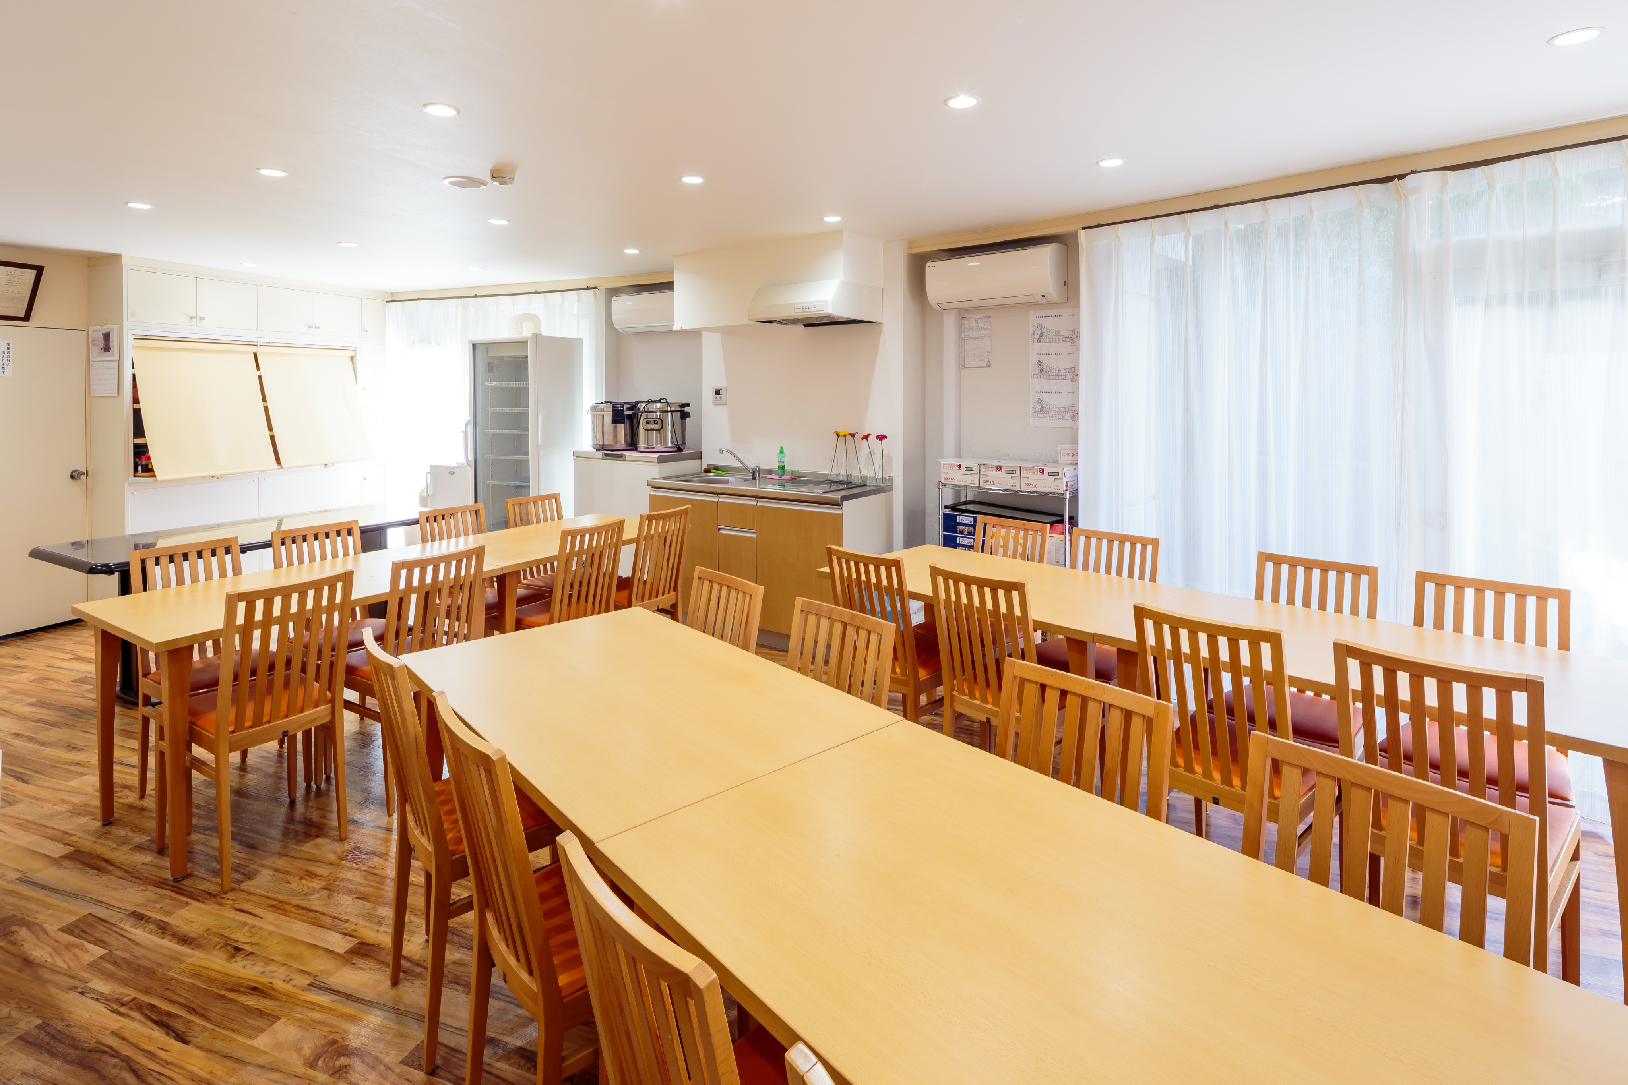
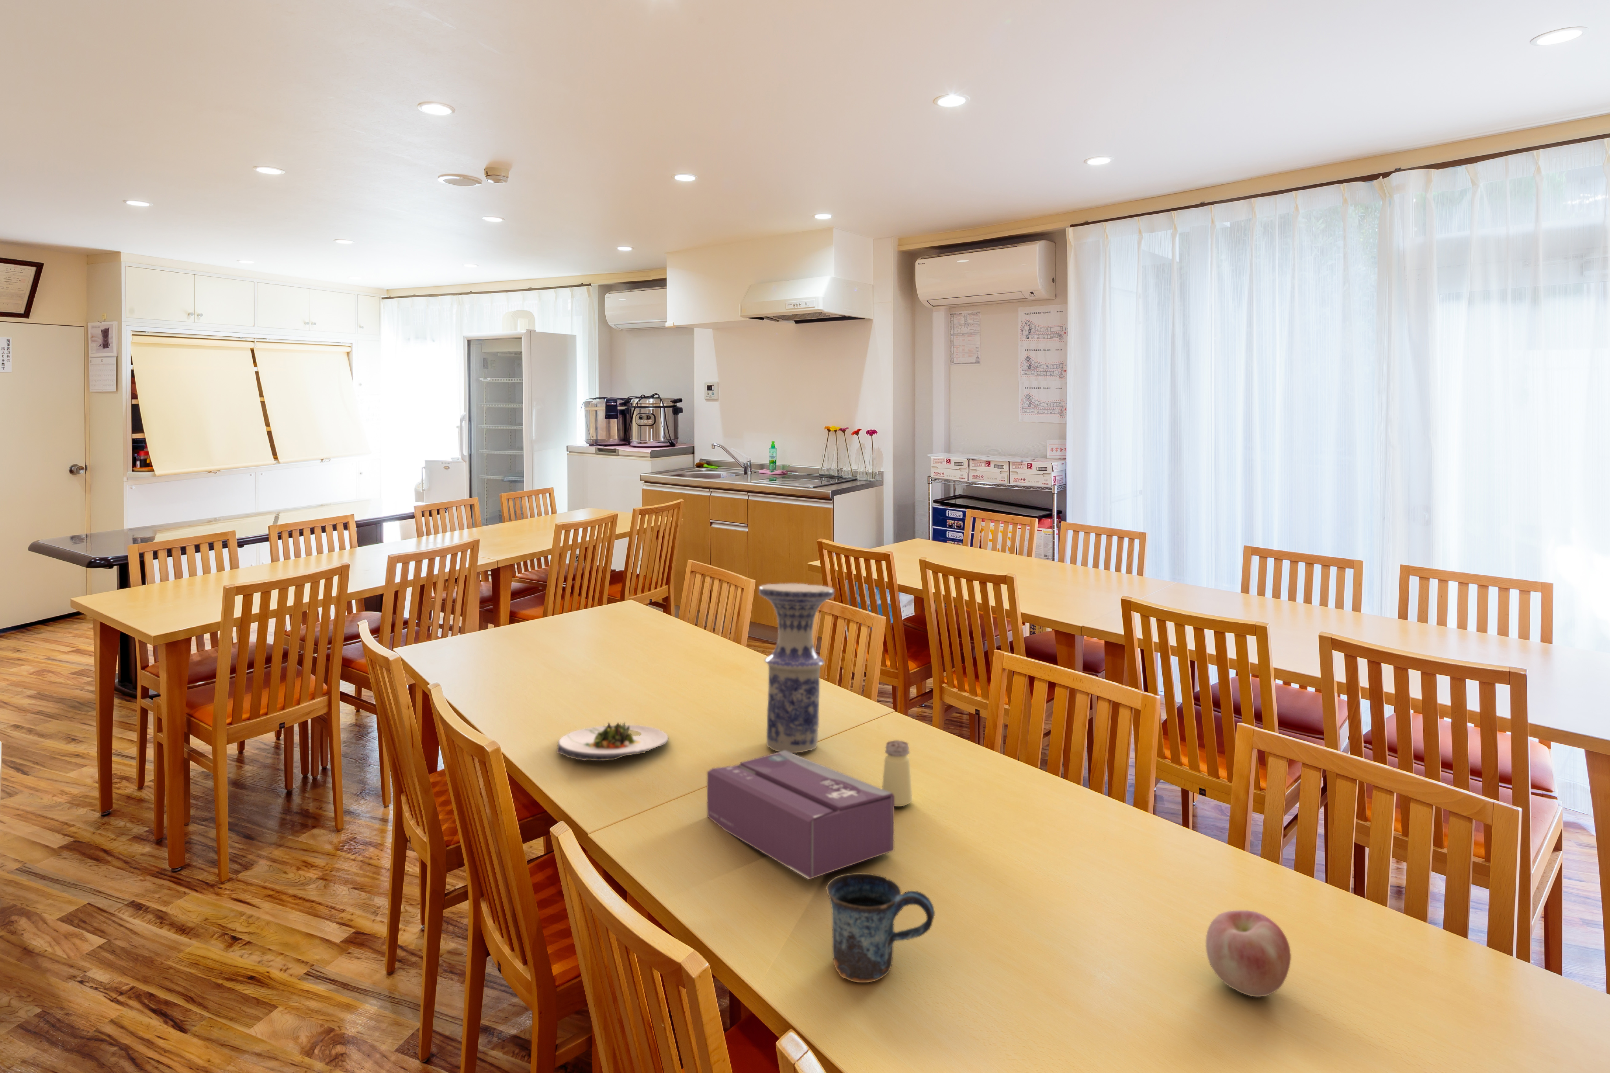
+ mug (874, 933)
+ saltshaker (897, 771)
+ salad plate (613, 734)
+ vase (795, 666)
+ apple (1247, 953)
+ tissue box (795, 807)
